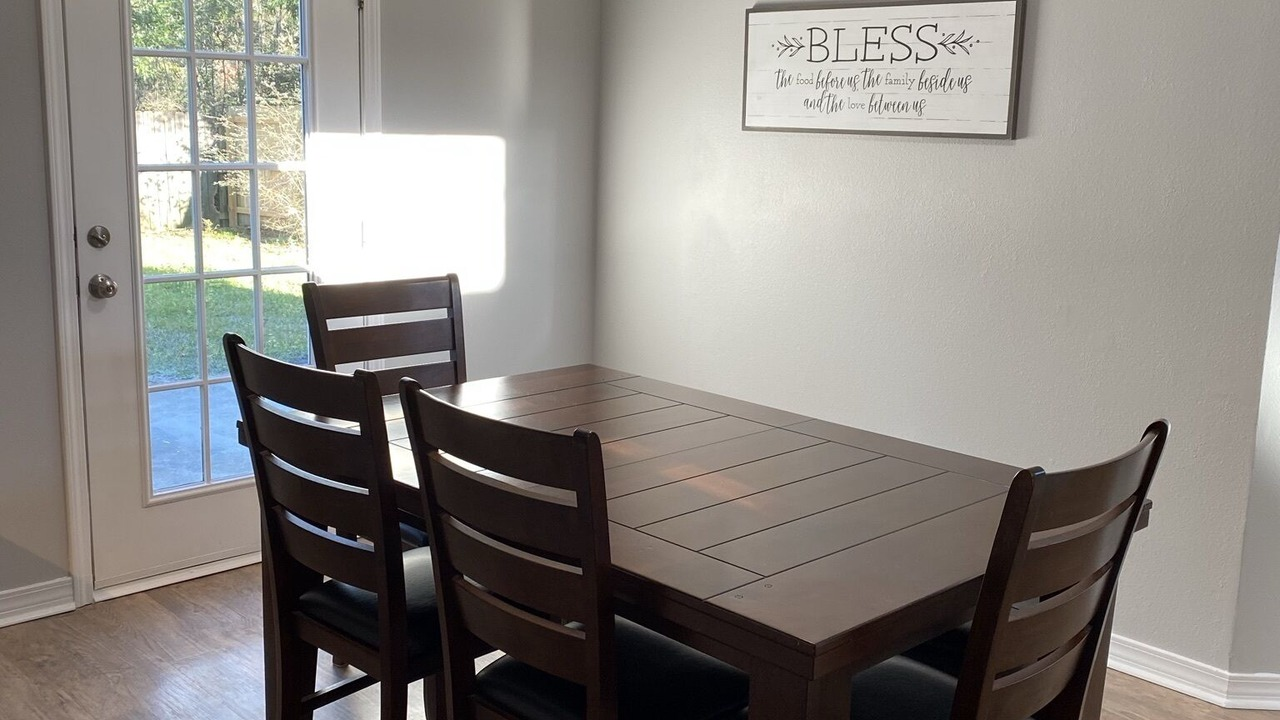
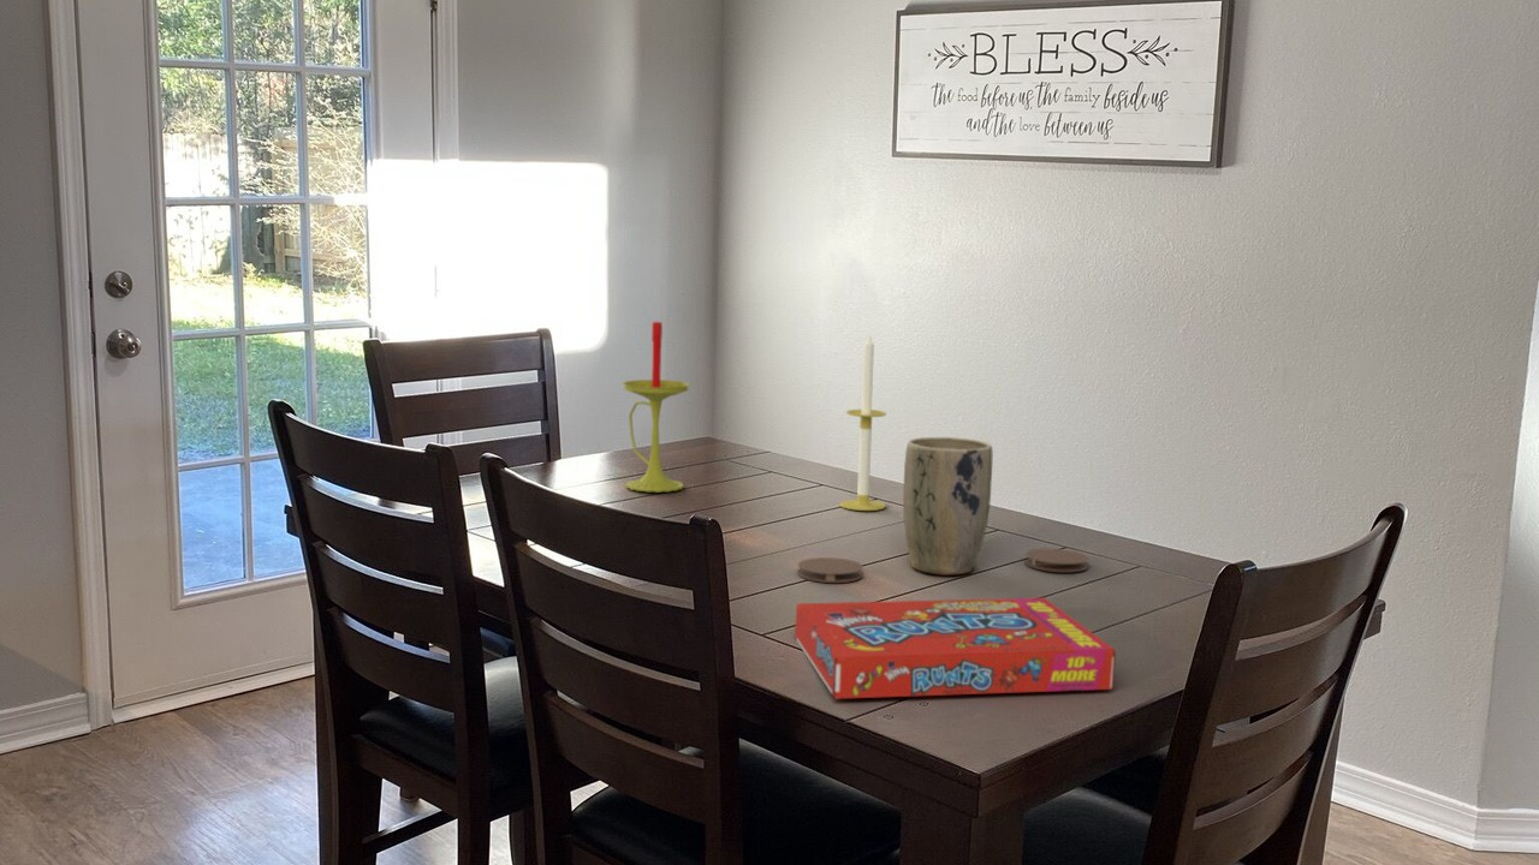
+ candle (654, 401)
+ snack box (947, 644)
+ coaster (1056, 560)
+ coaster (830, 569)
+ plant pot (946, 506)
+ candle (866, 419)
